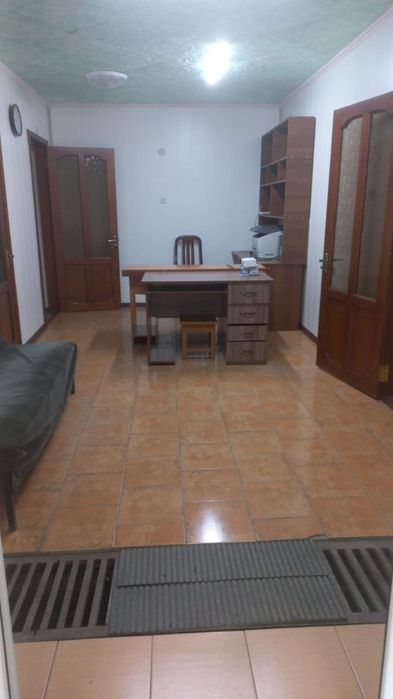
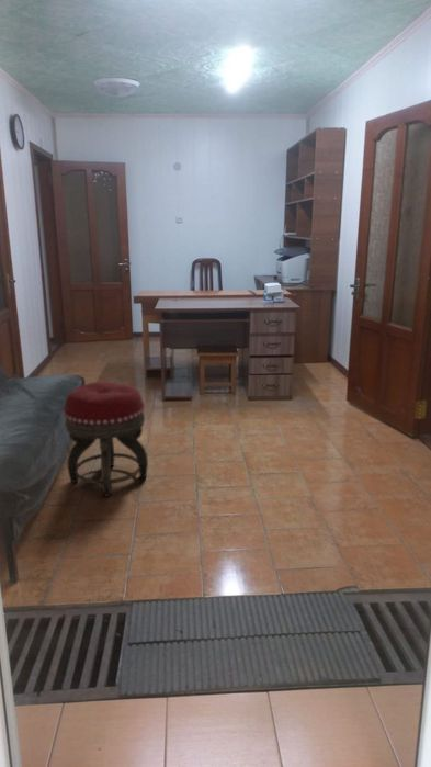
+ footstool (106, 435)
